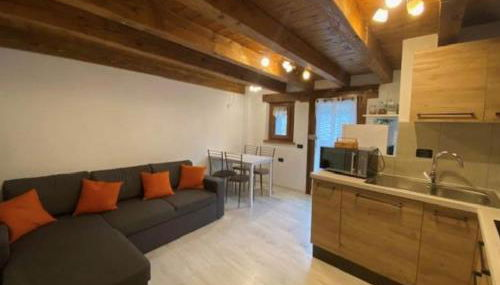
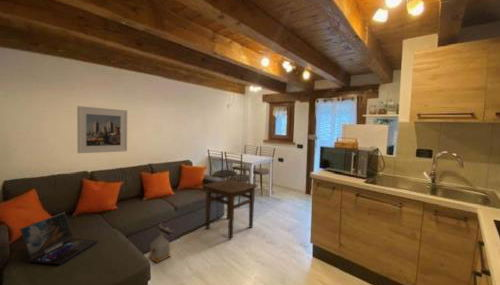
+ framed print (104, 130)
+ laptop (62, 236)
+ bag (160, 240)
+ side table (230, 206)
